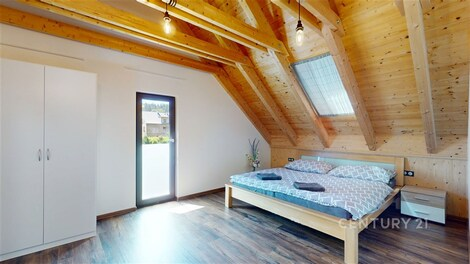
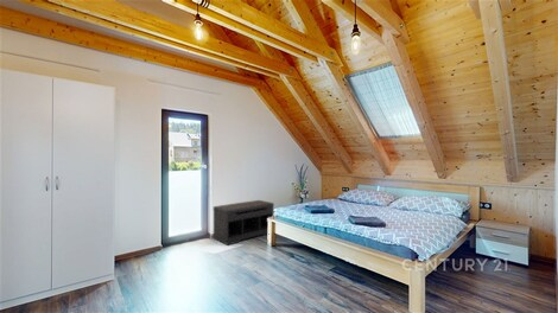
+ bench (245, 219)
